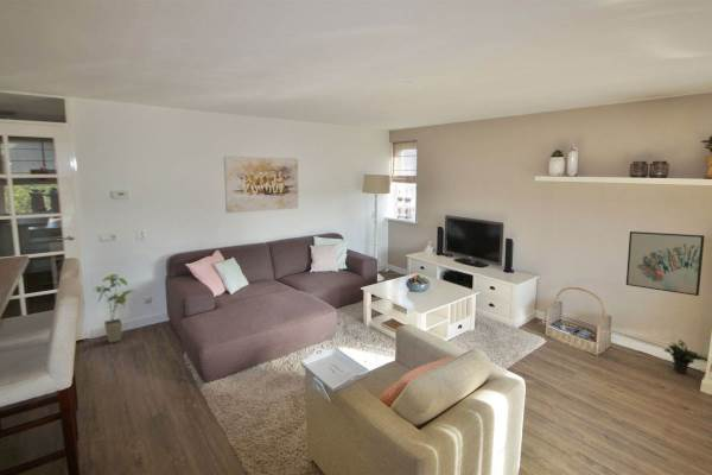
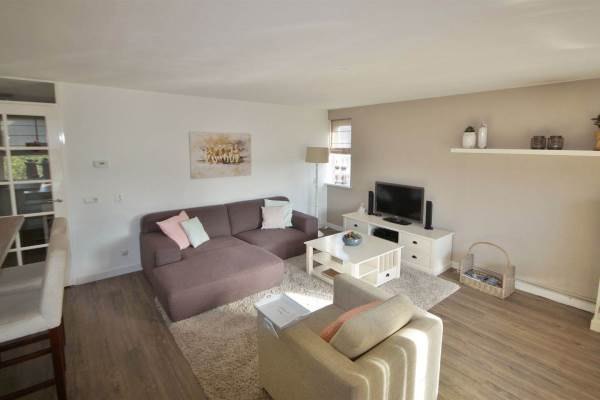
- potted plant (686, 357)
- house plant (116, 306)
- wall art (662, 261)
